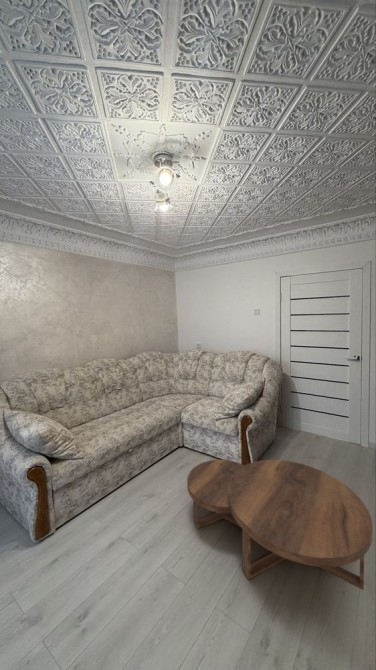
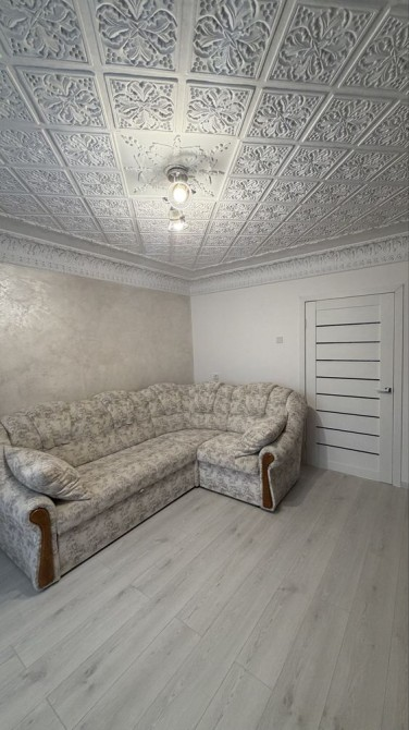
- coffee table (264, 510)
